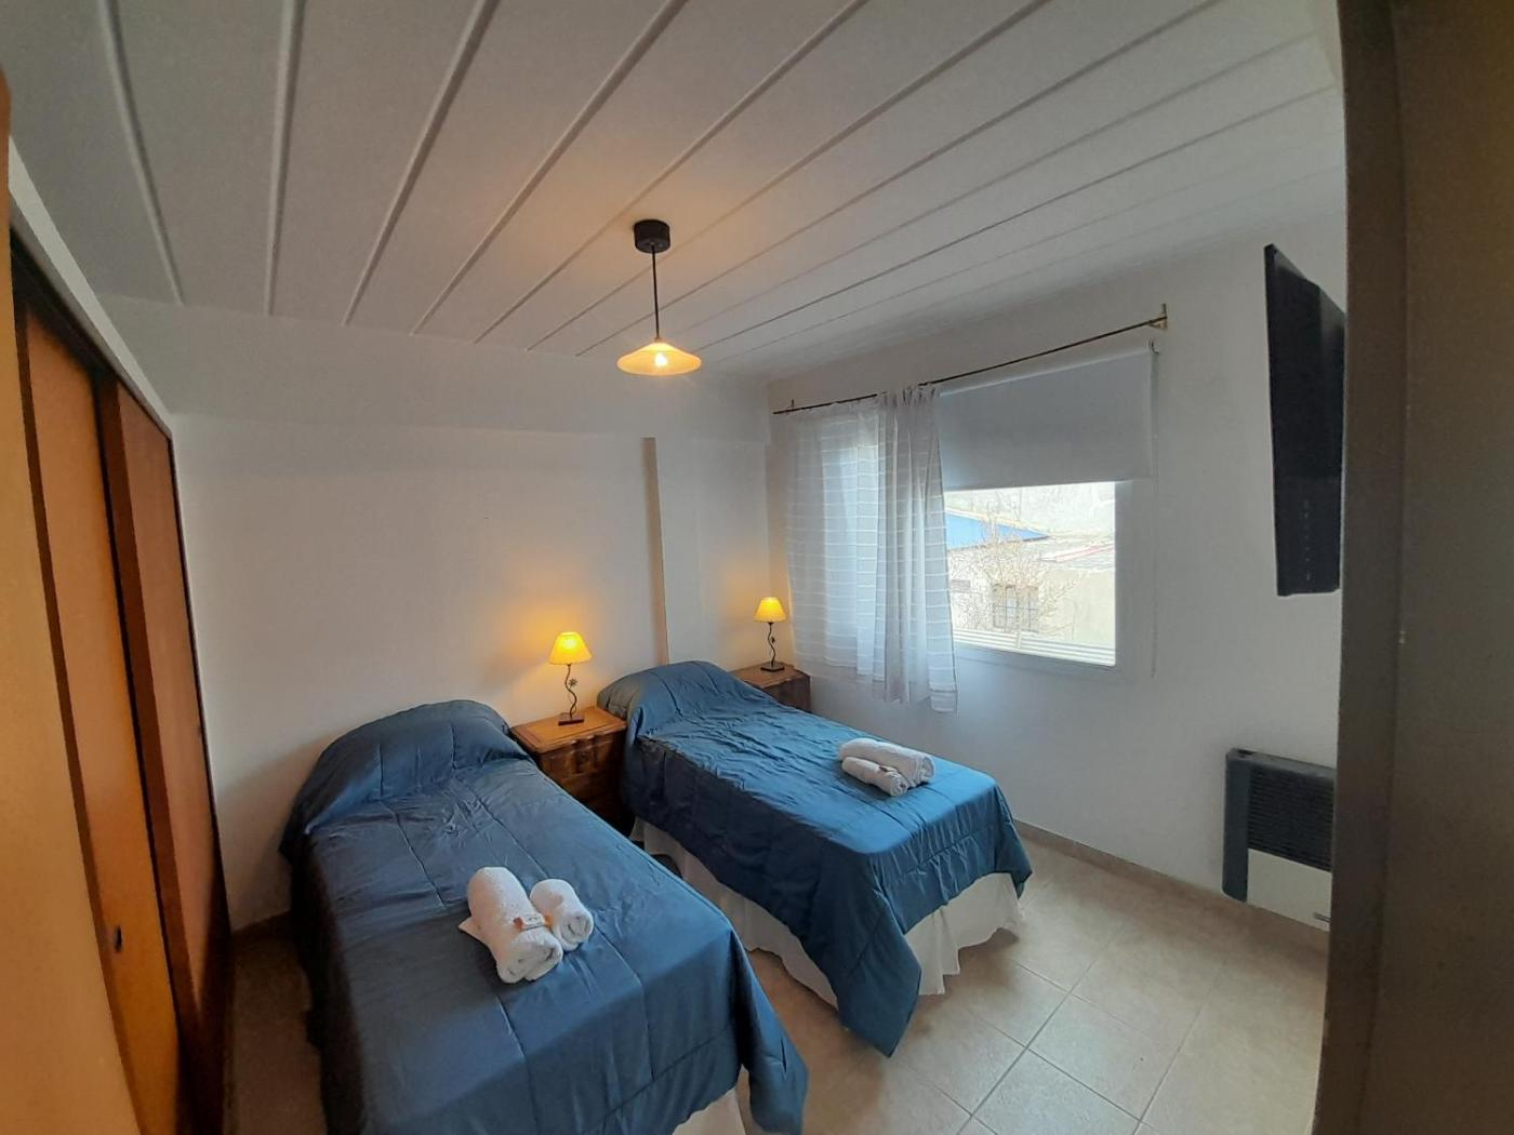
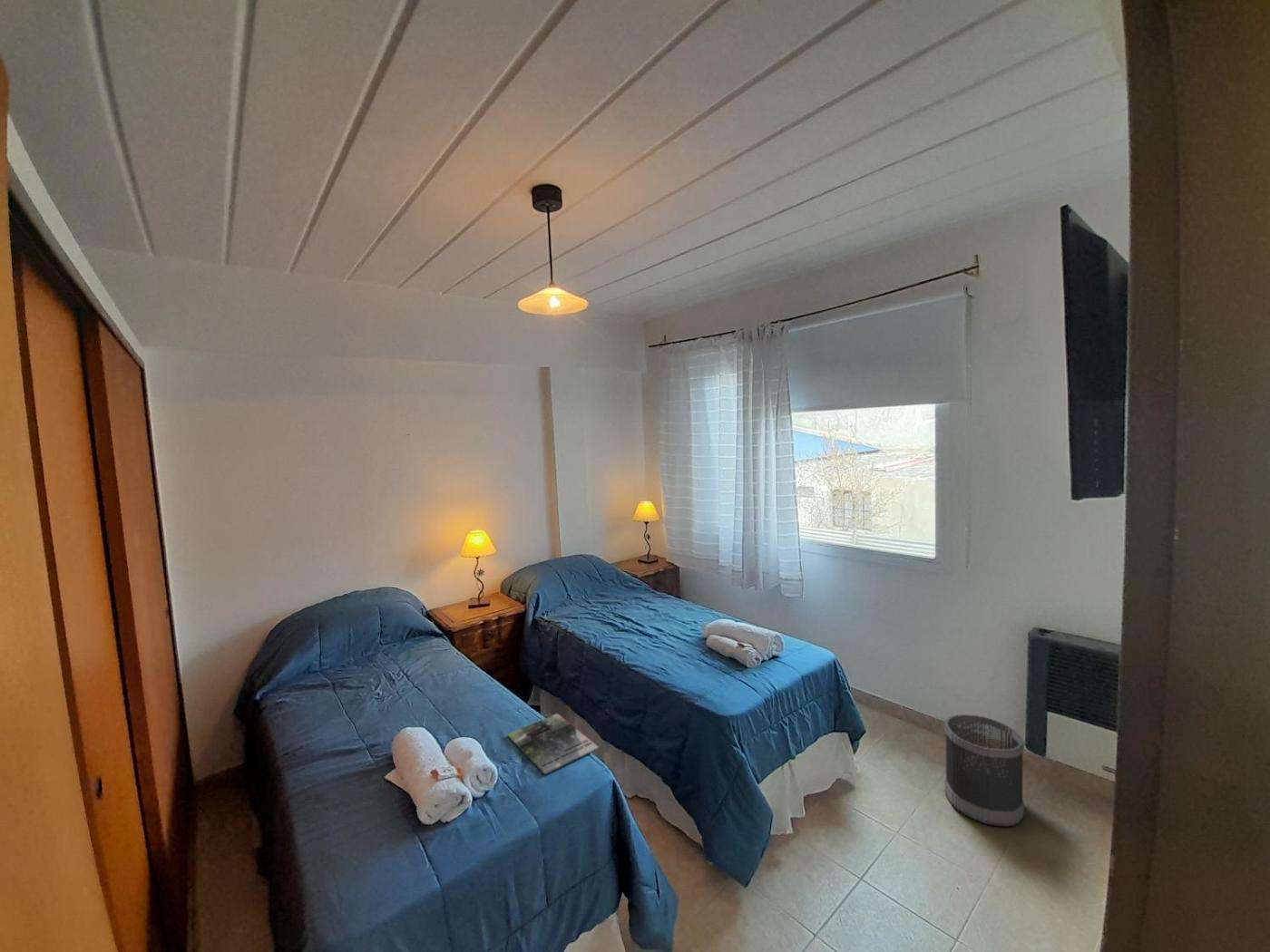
+ wastebasket (982, 767)
+ magazine (552, 741)
